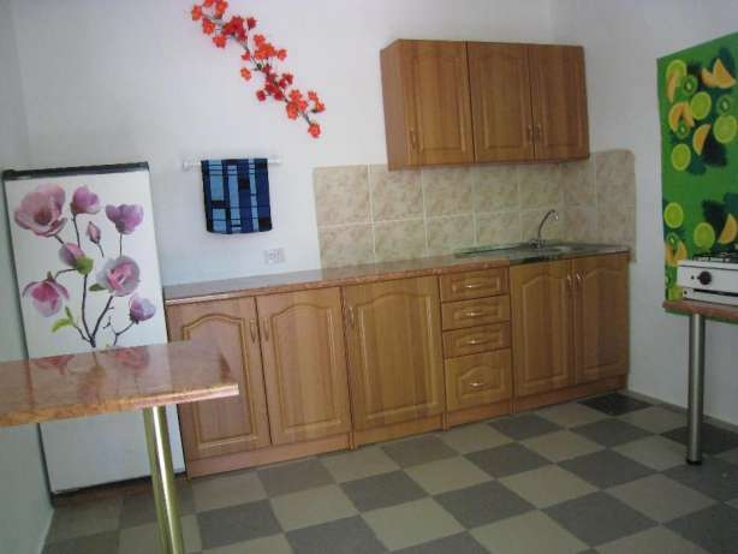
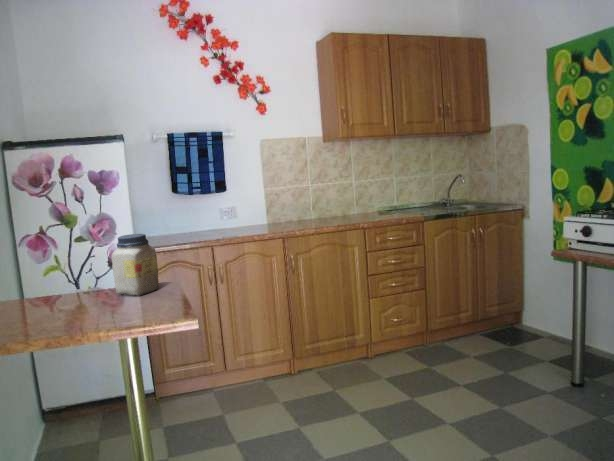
+ jar (135, 263)
